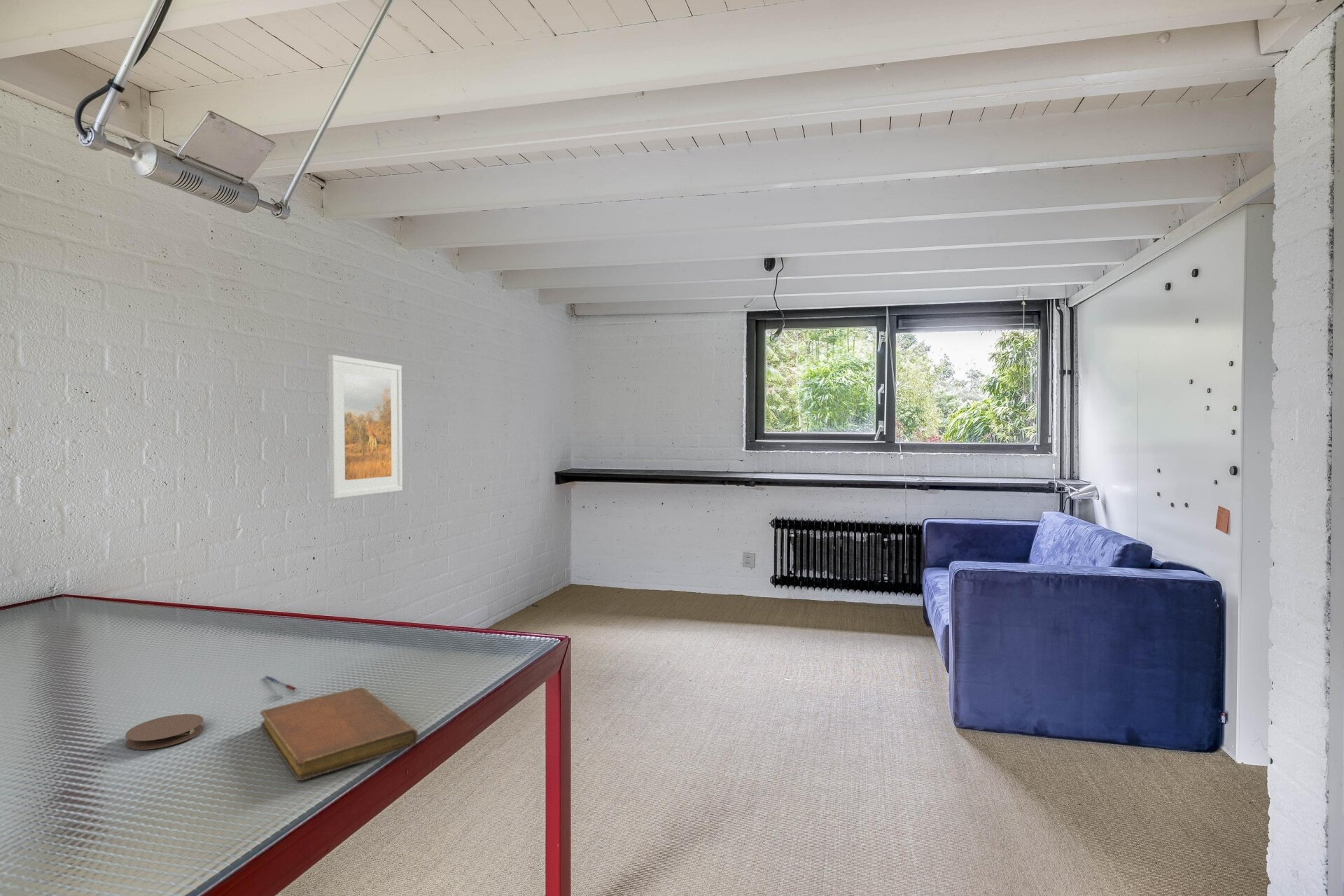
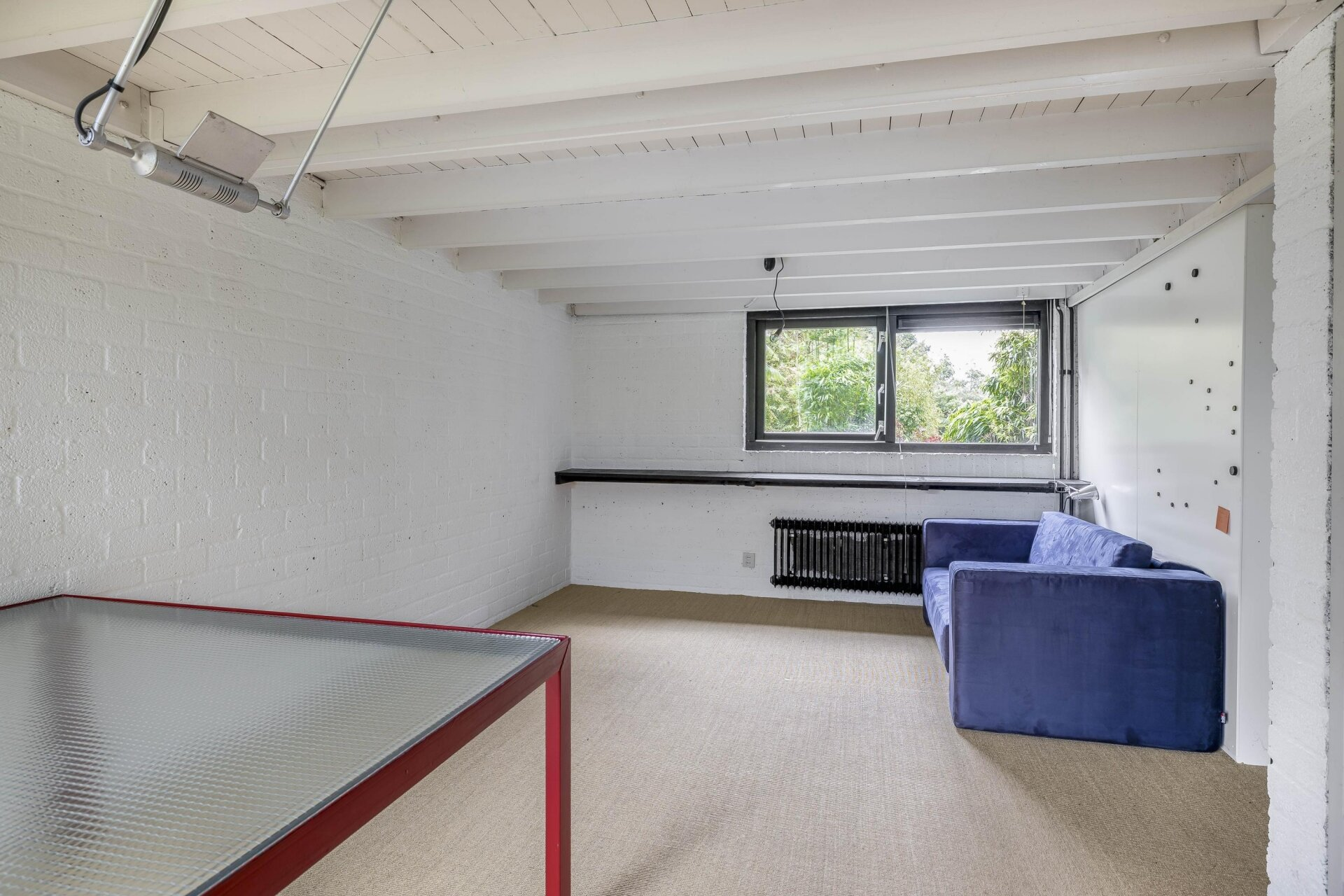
- notebook (336, 727)
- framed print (368, 427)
- coaster (165, 731)
- pen (279, 682)
